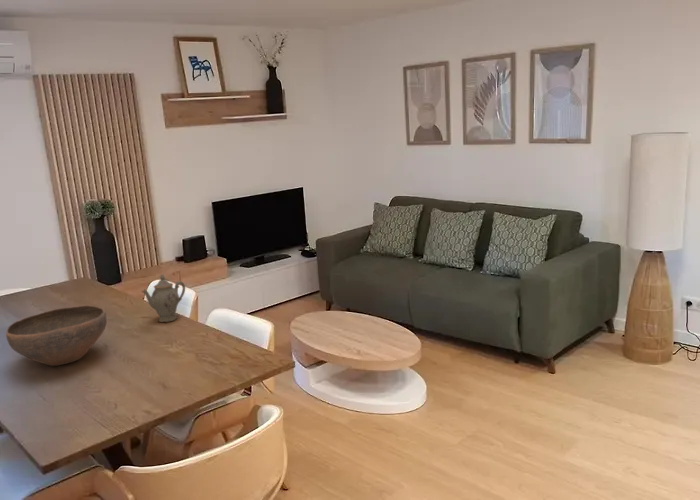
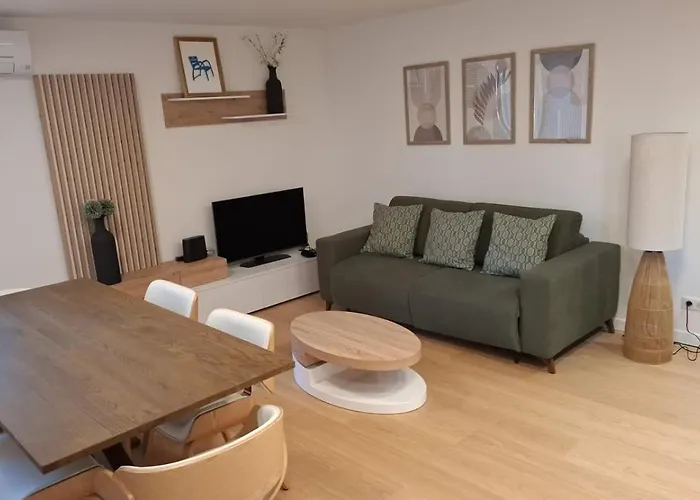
- chinaware (164, 297)
- bowl (59, 339)
